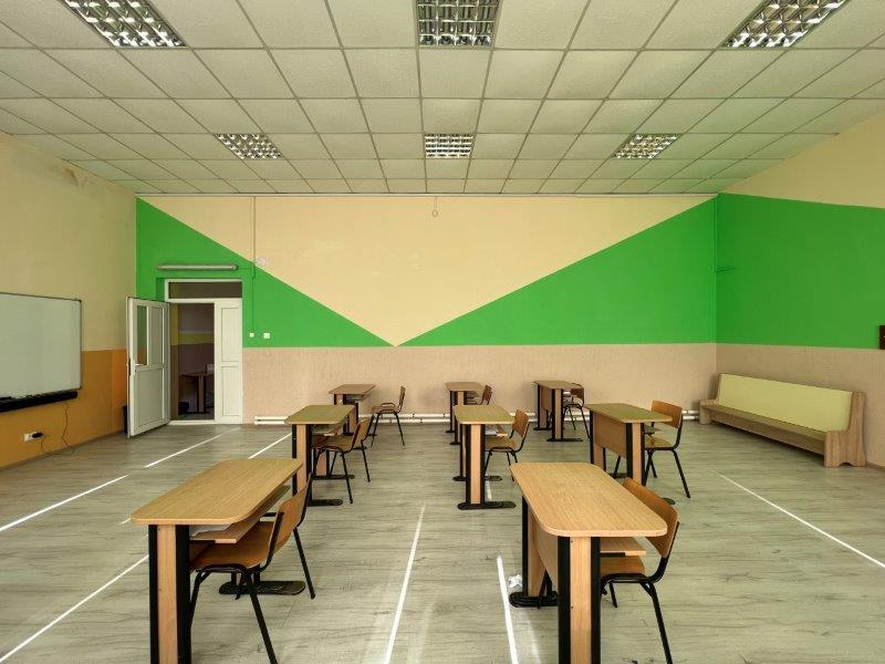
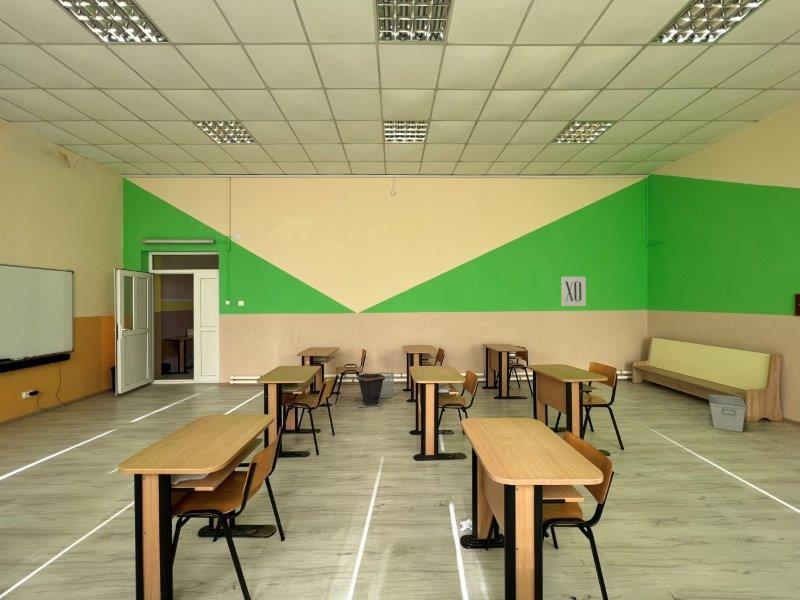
+ bucket (370, 388)
+ waste bin (384, 385)
+ storage bin (726, 411)
+ wall art (573, 291)
